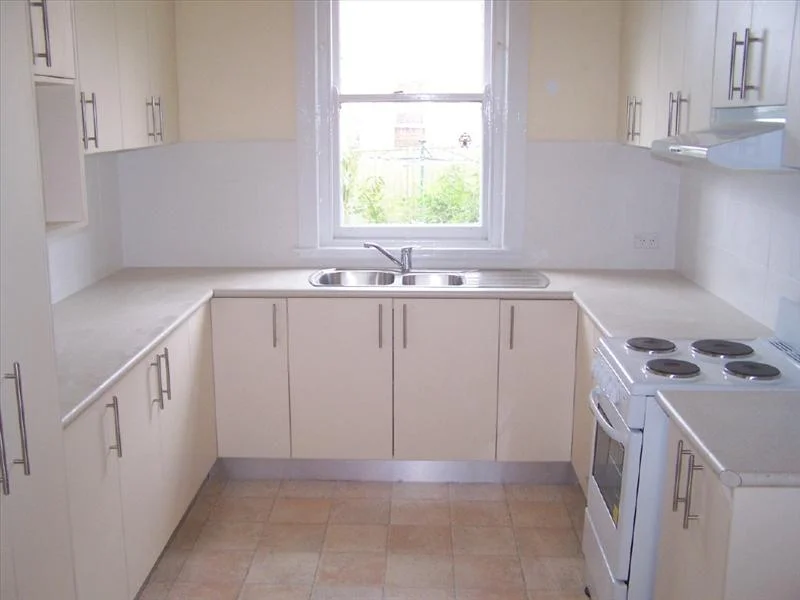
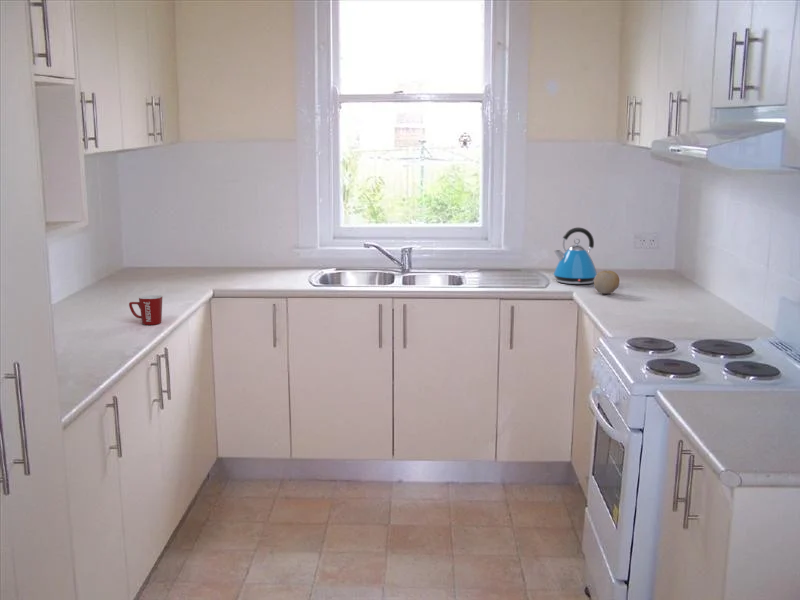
+ mug (145, 309)
+ kettle (577, 254)
+ fruit (606, 282)
